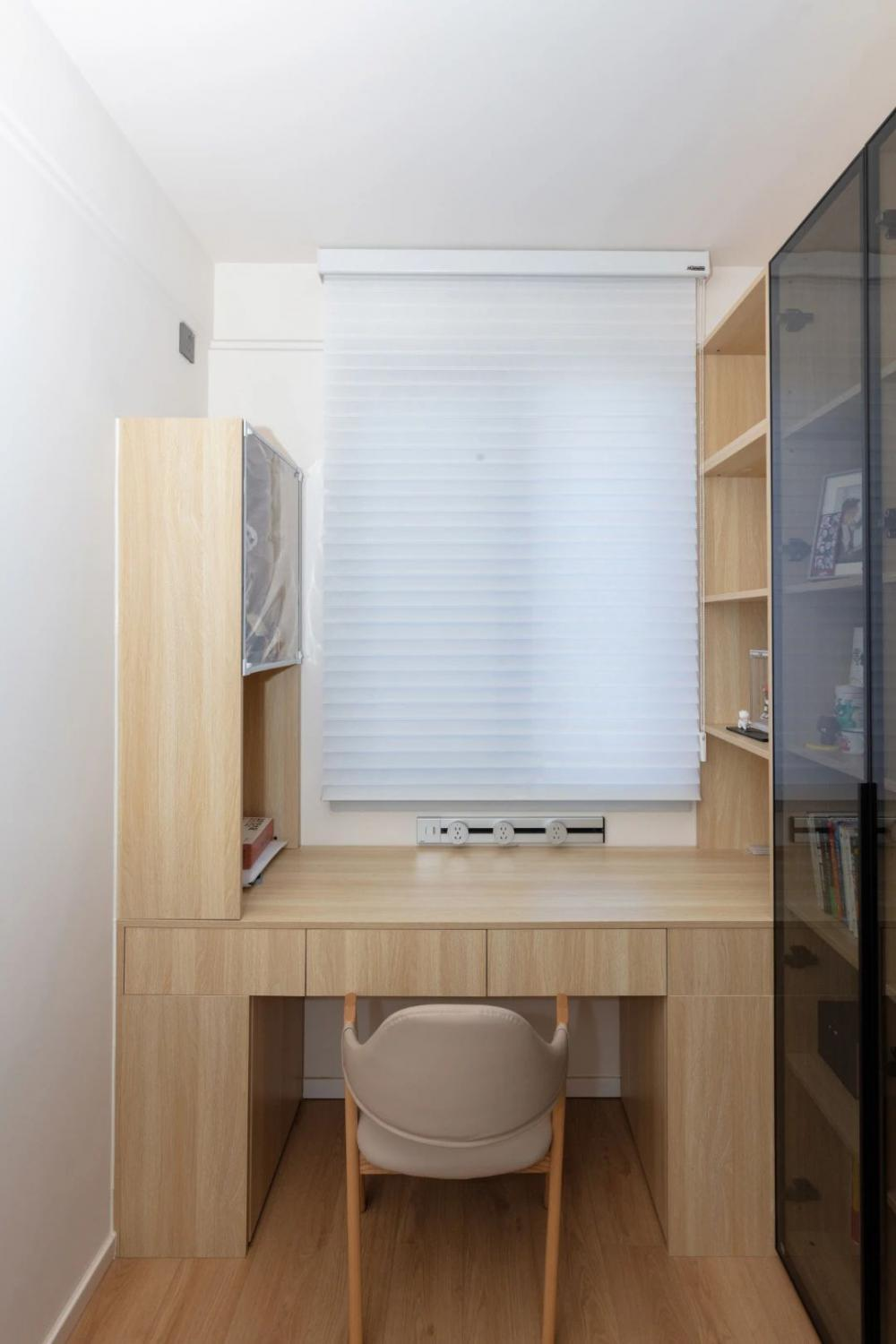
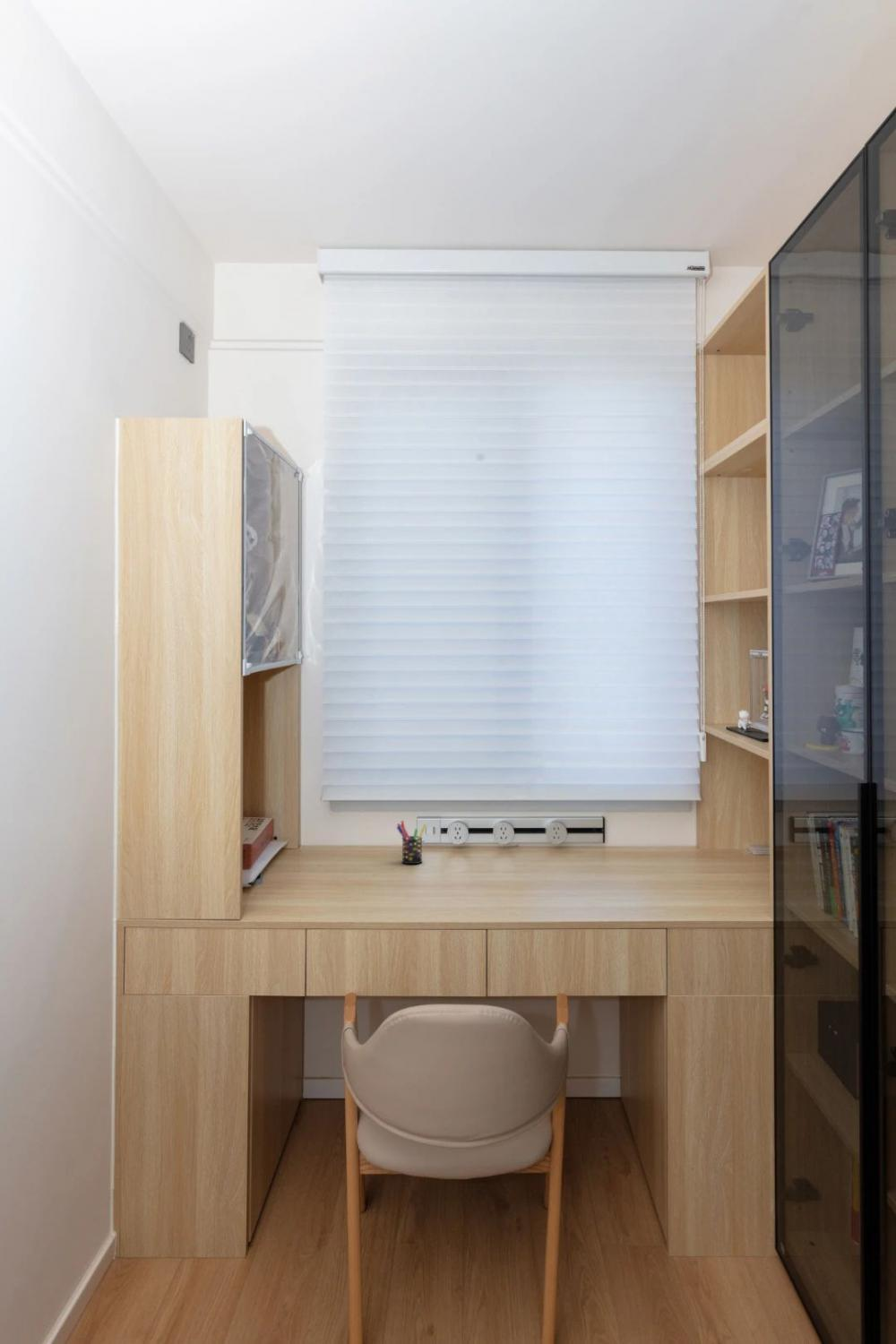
+ pen holder (411, 841)
